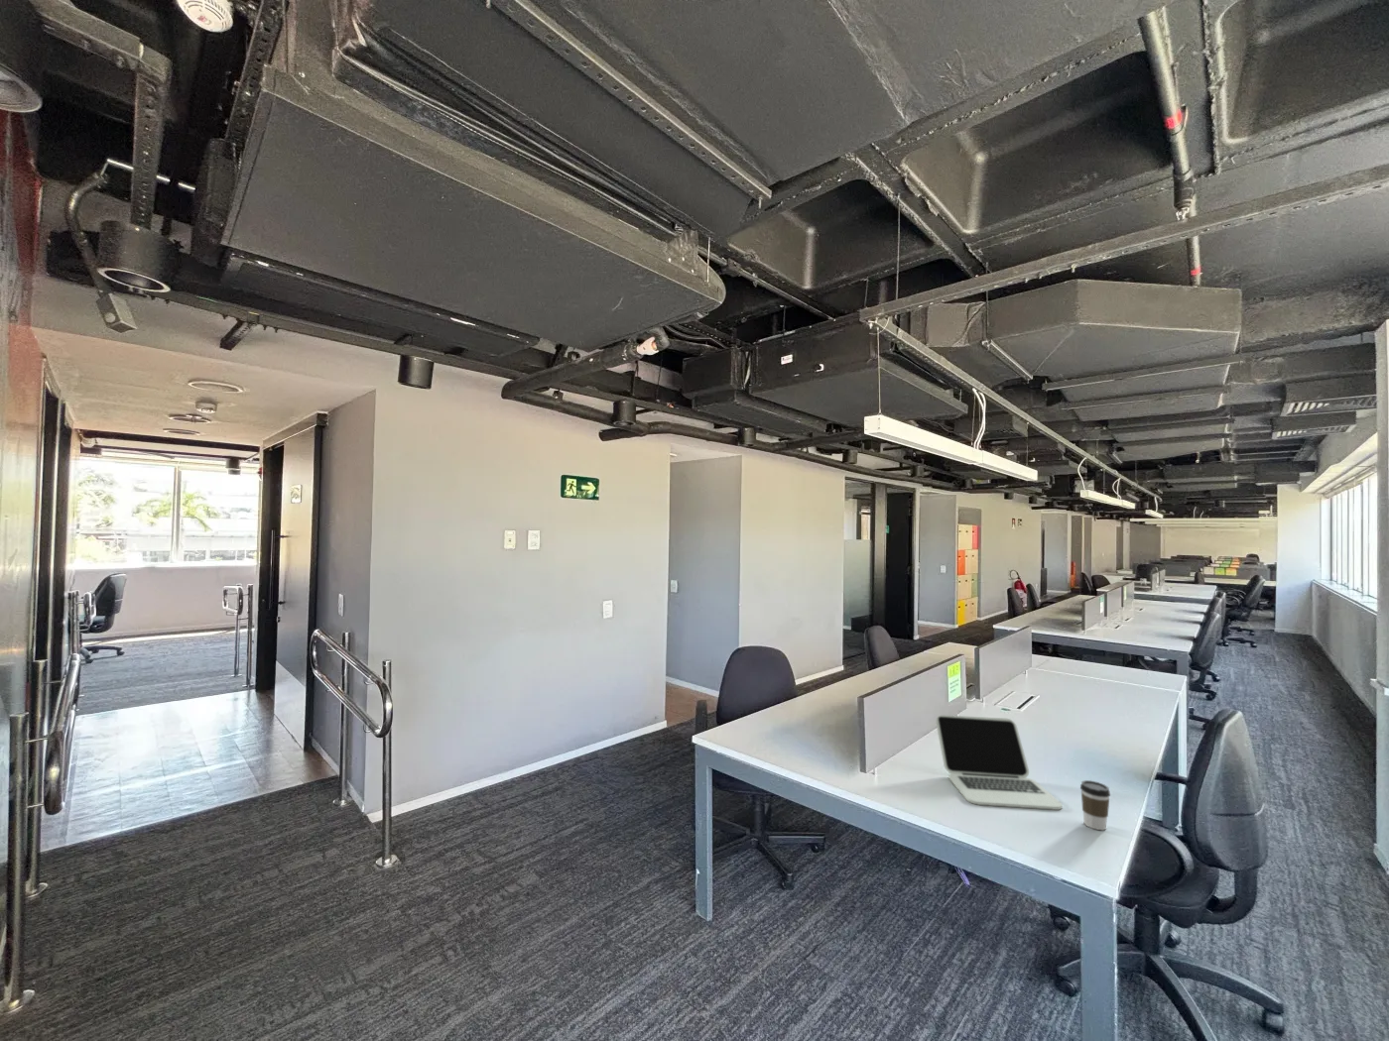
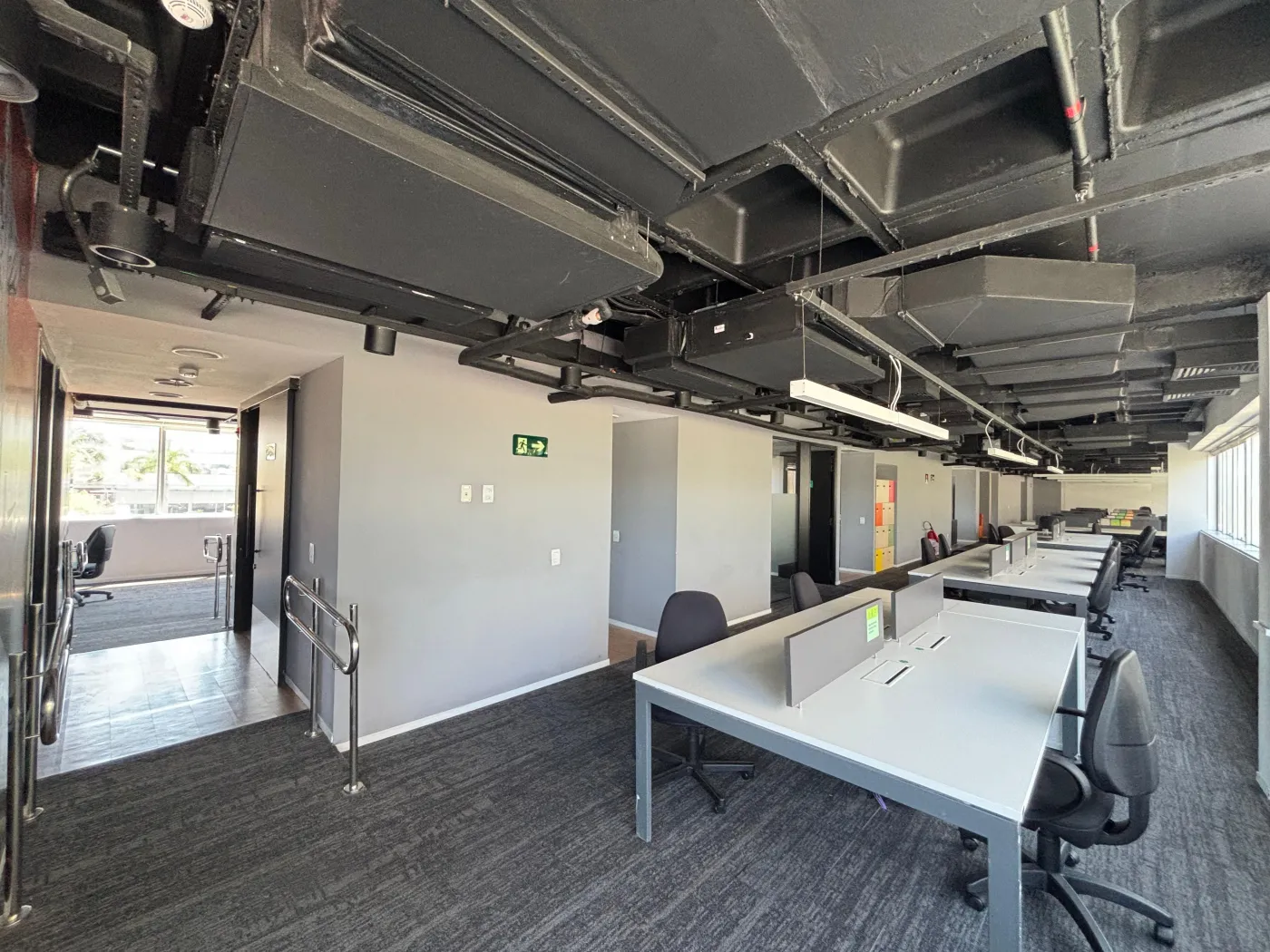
- laptop (993, 758)
- coffee cup (1095, 805)
